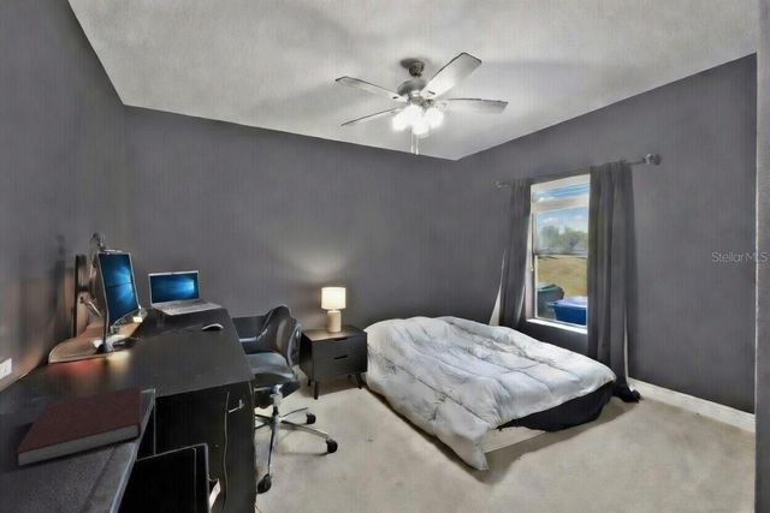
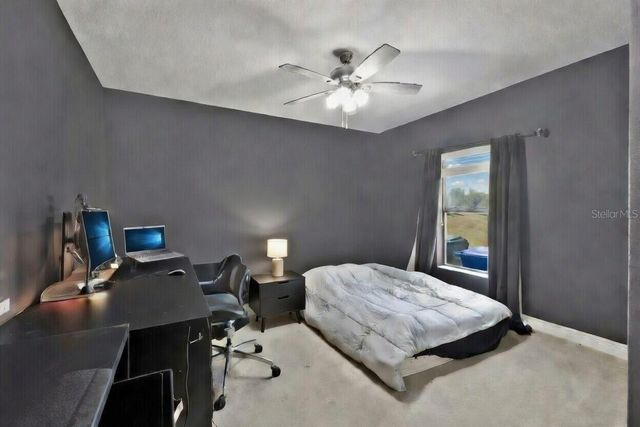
- notebook (90, 419)
